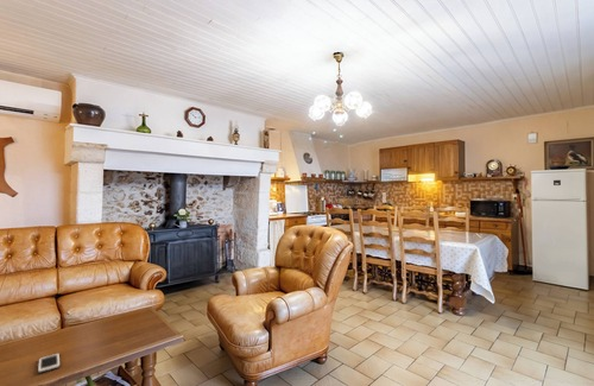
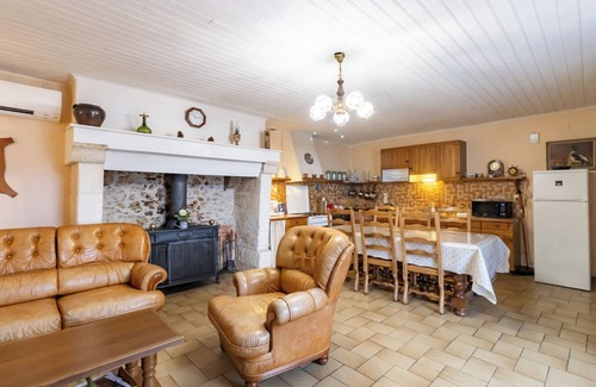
- cell phone (49, 362)
